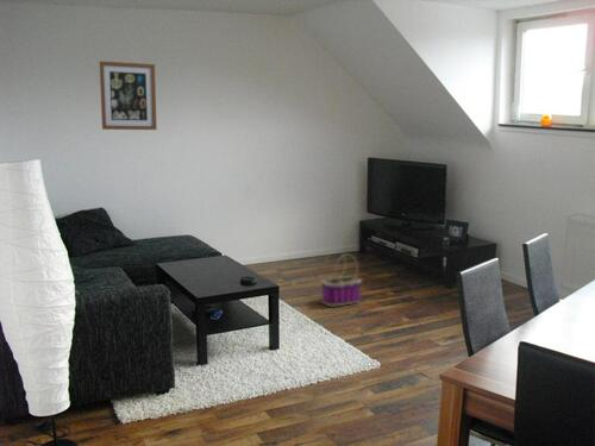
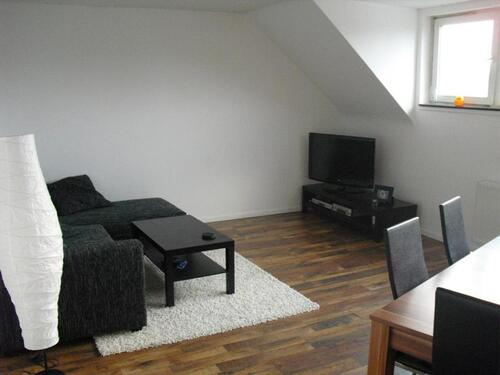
- basket (340, 277)
- wall art (129, 96)
